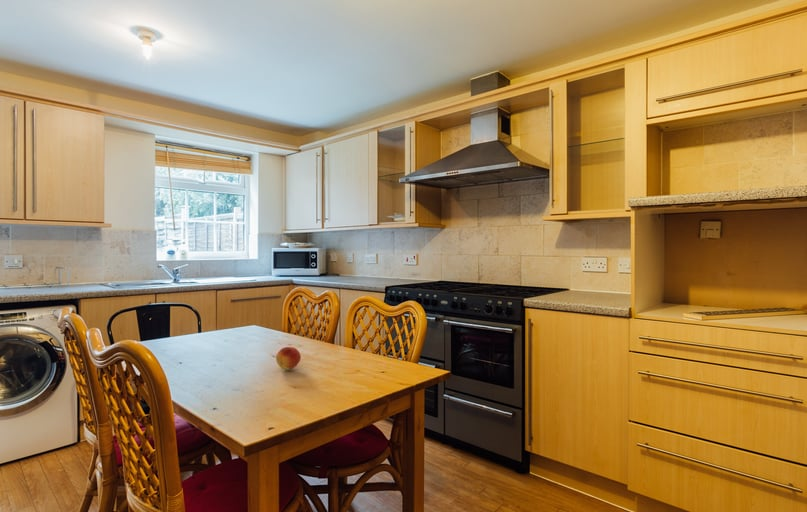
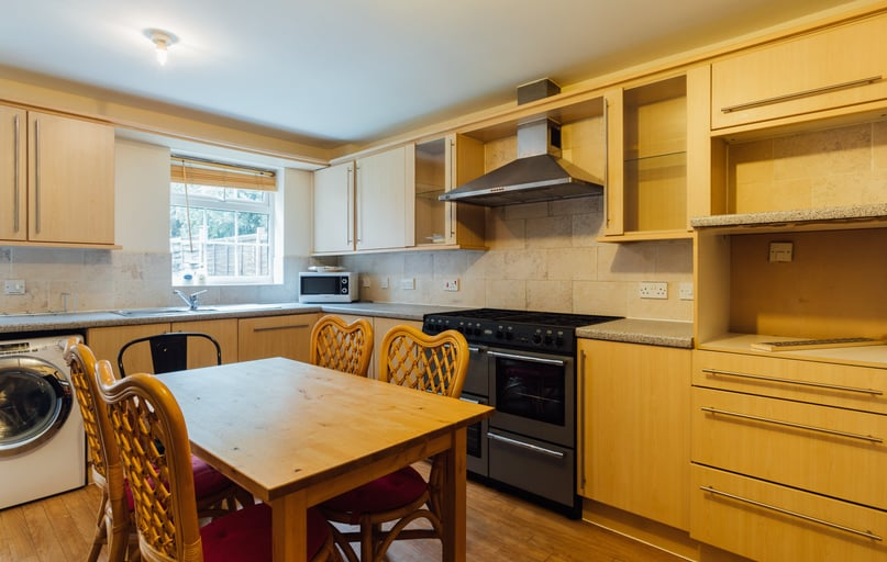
- fruit (288, 358)
